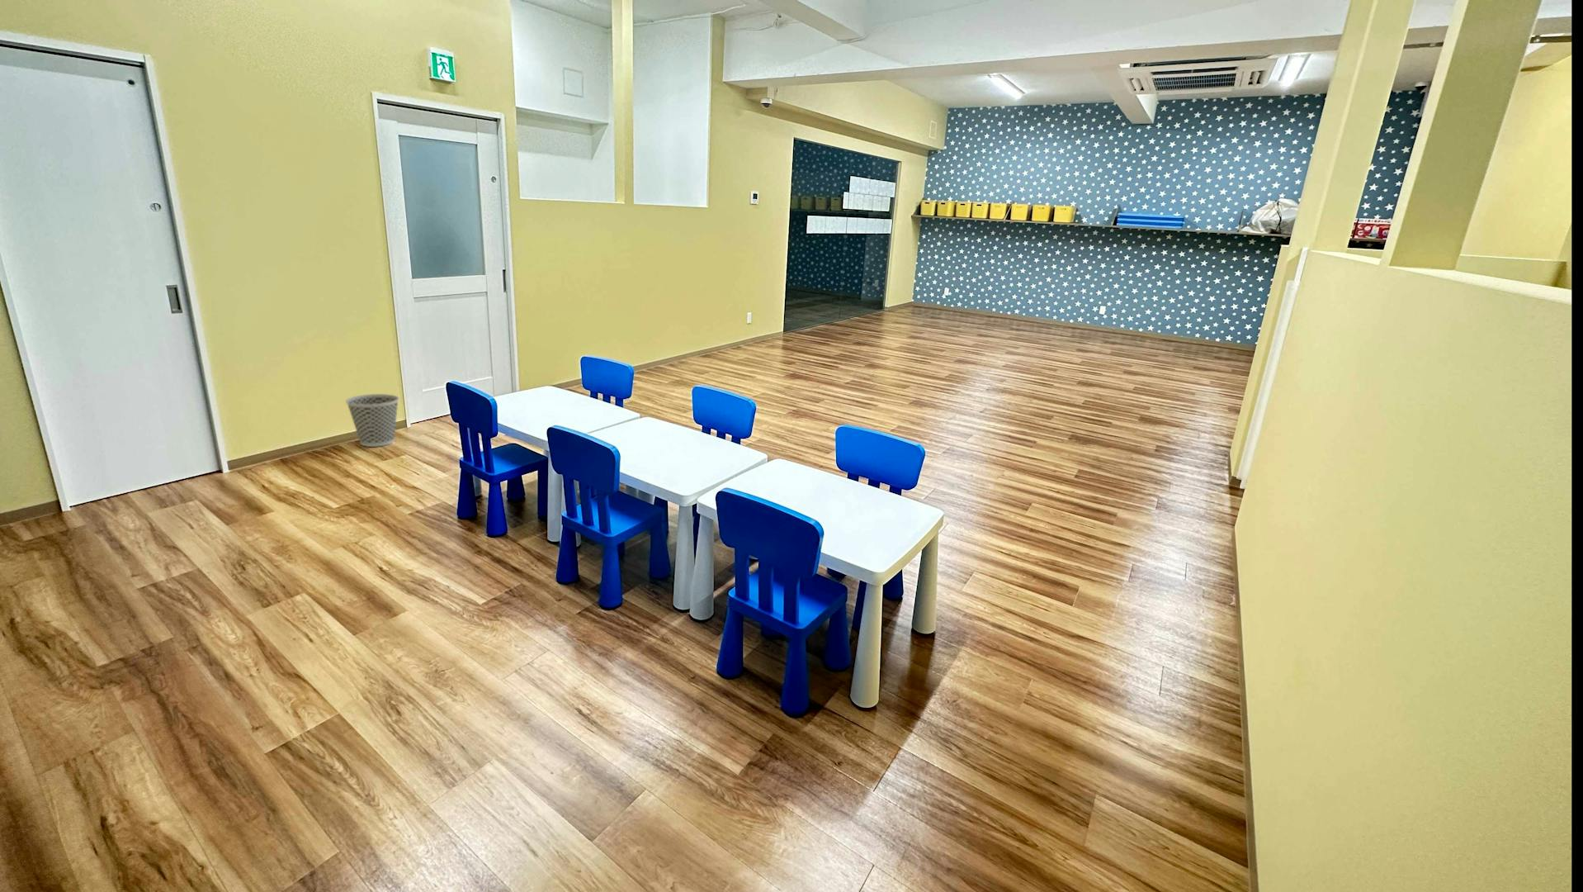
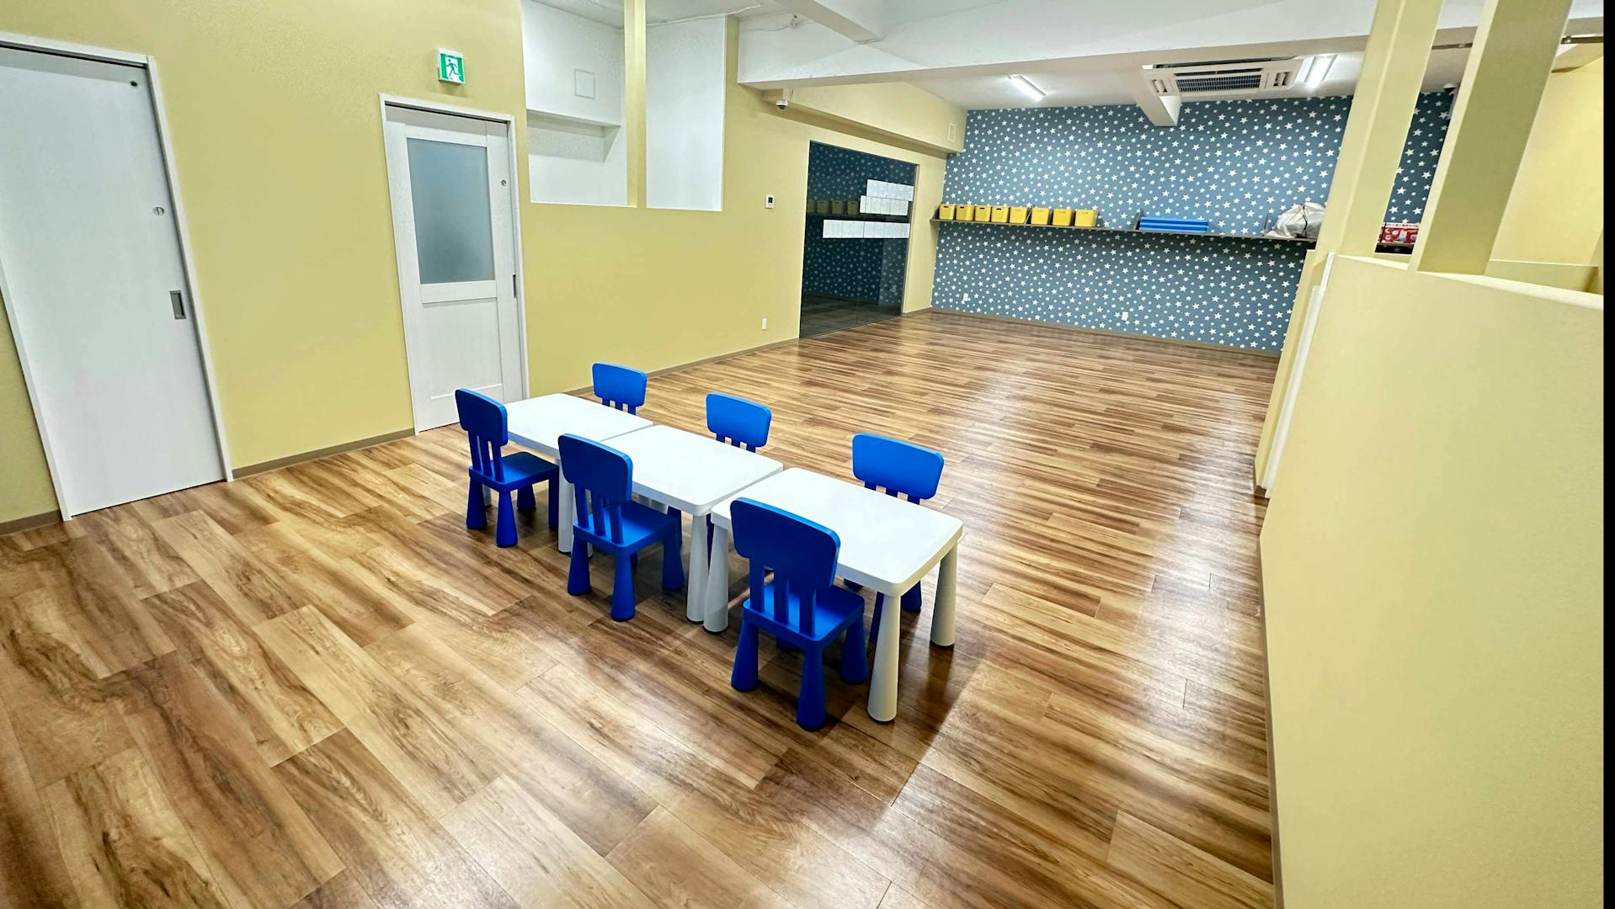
- wastebasket (375, 420)
